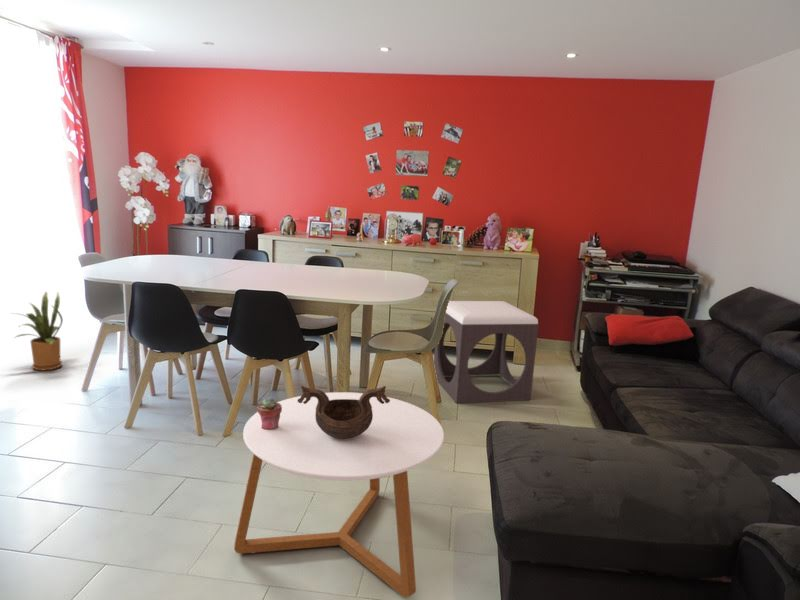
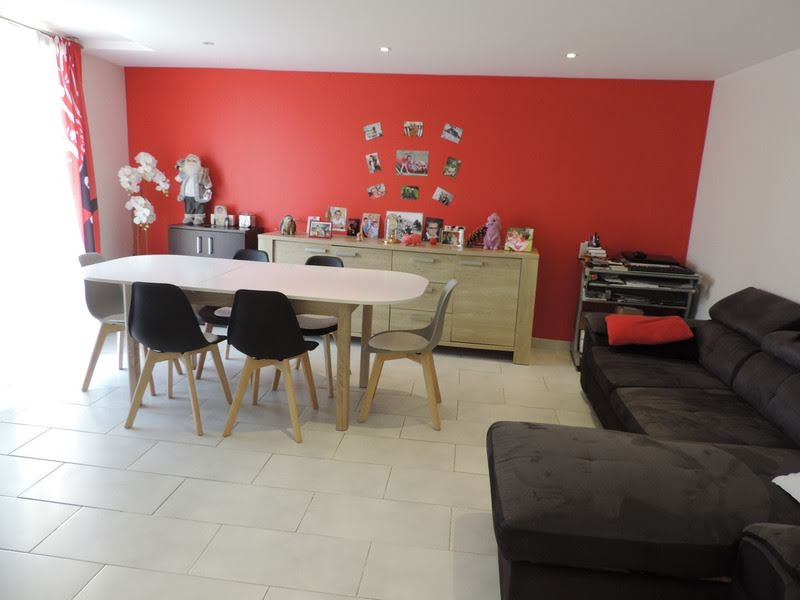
- potted succulent (269, 411)
- coffee table (345, 480)
- decorative bowl (343, 409)
- footstool (477, 343)
- house plant (39, 332)
